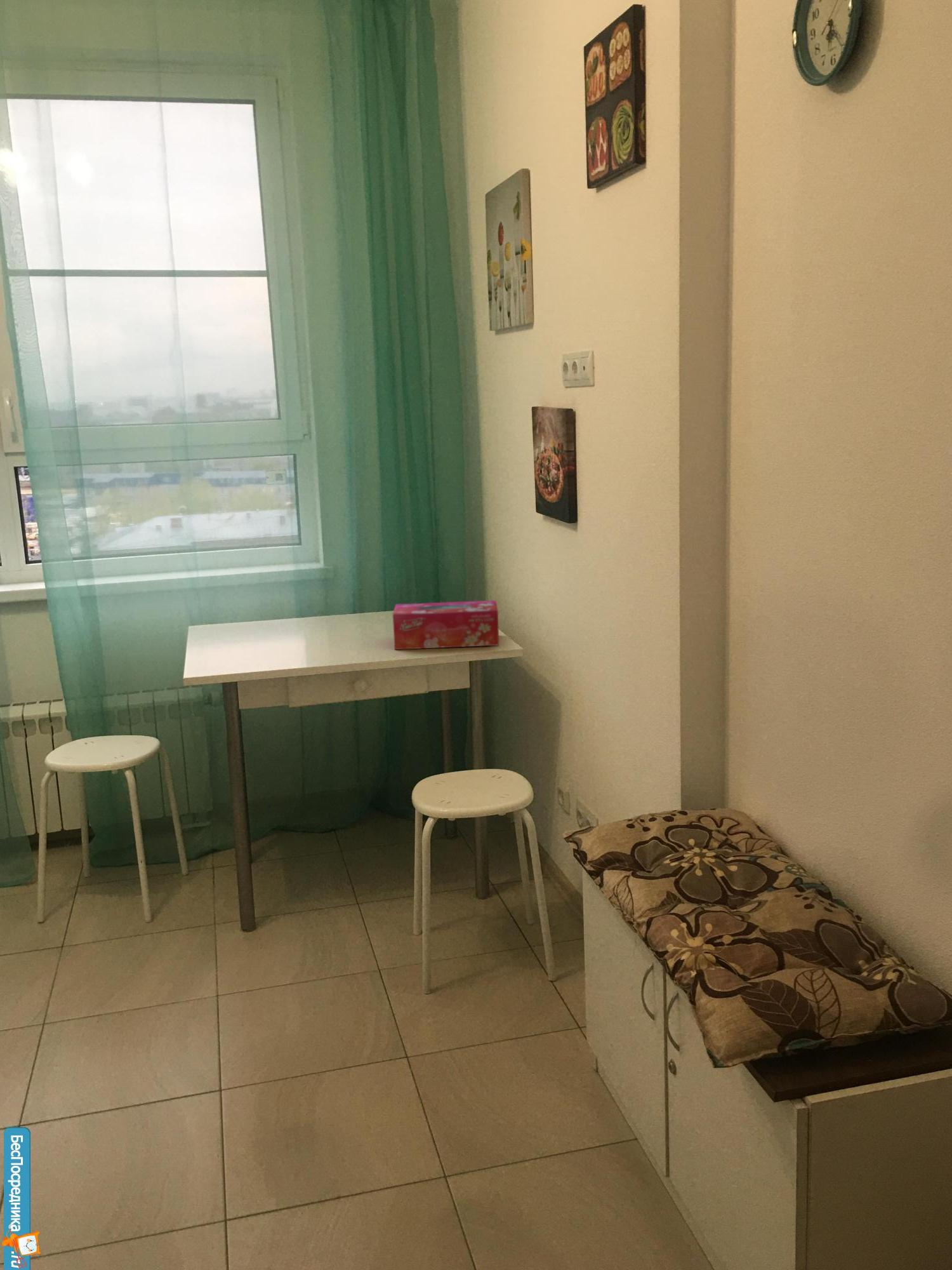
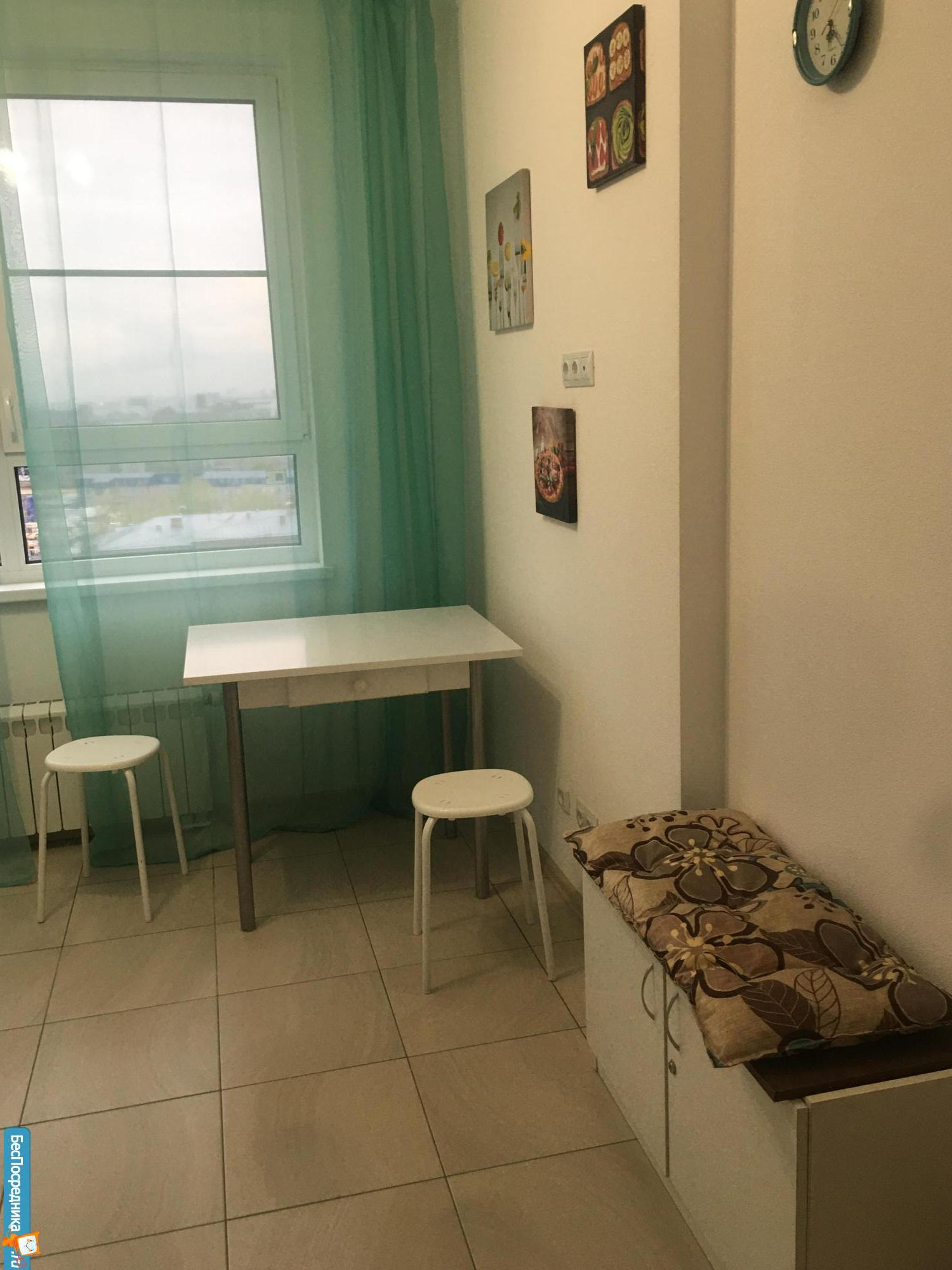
- tissue box (446, 624)
